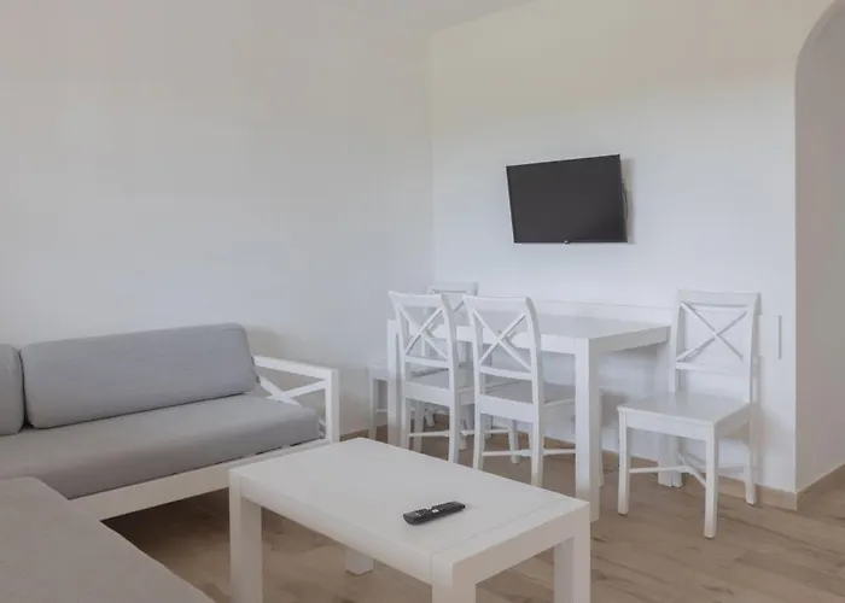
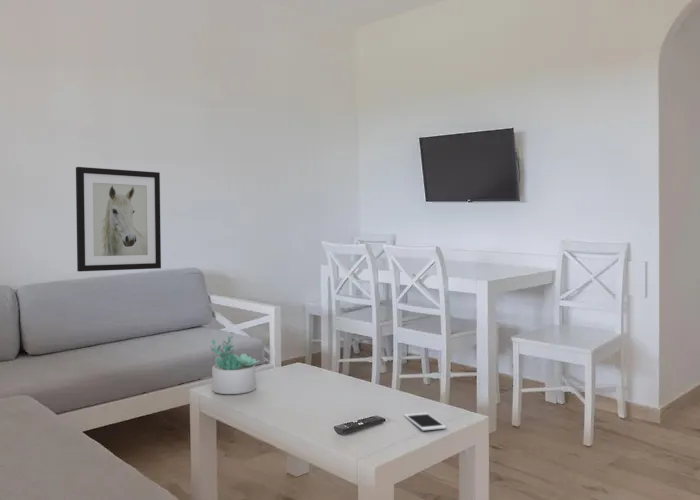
+ succulent plant (235, 362)
+ cell phone (424, 421)
+ wall art (120, 219)
